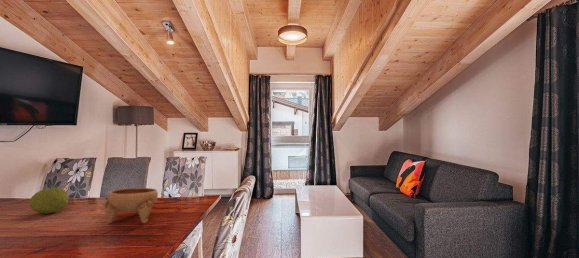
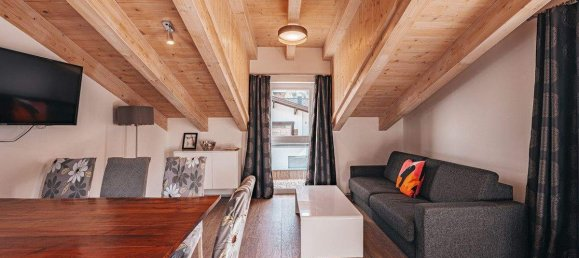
- bowl (133, 205)
- fruit (49, 200)
